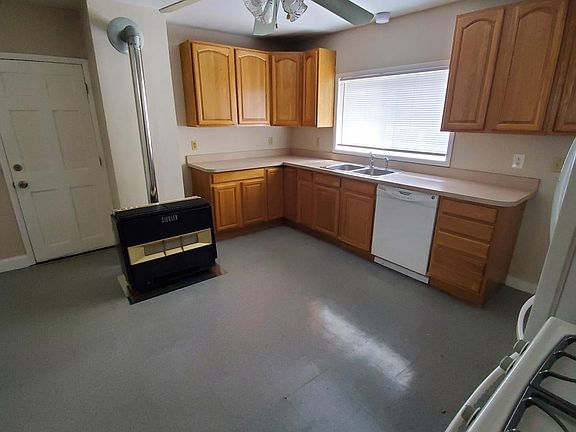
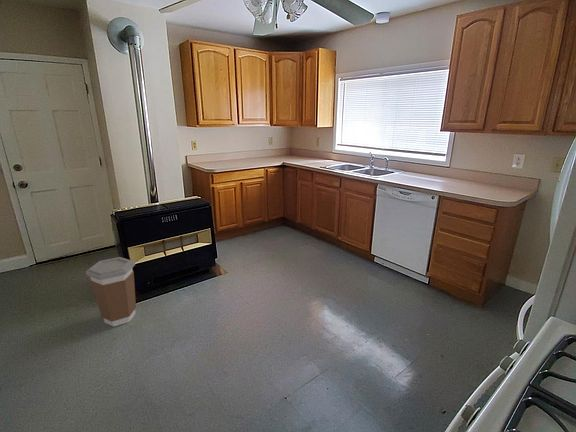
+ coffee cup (115, 292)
